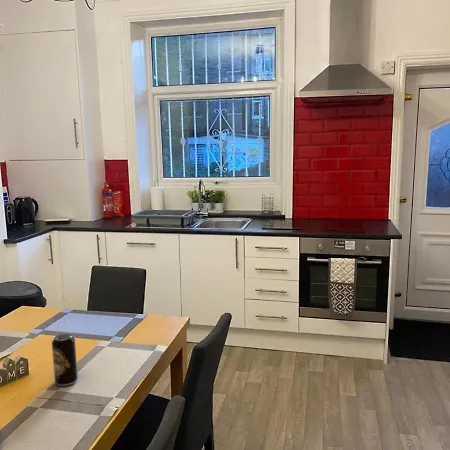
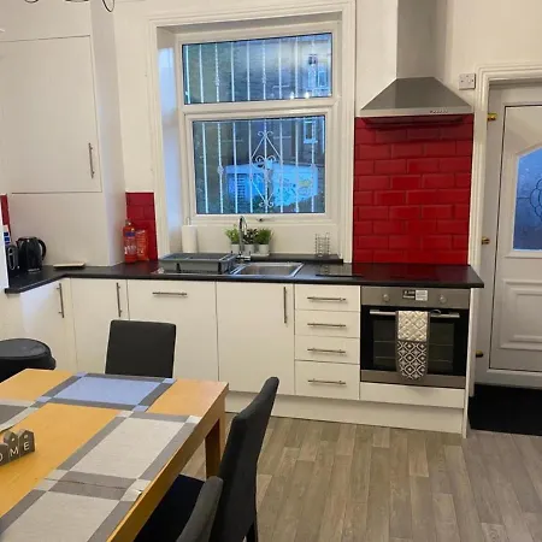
- beverage can (64, 359)
